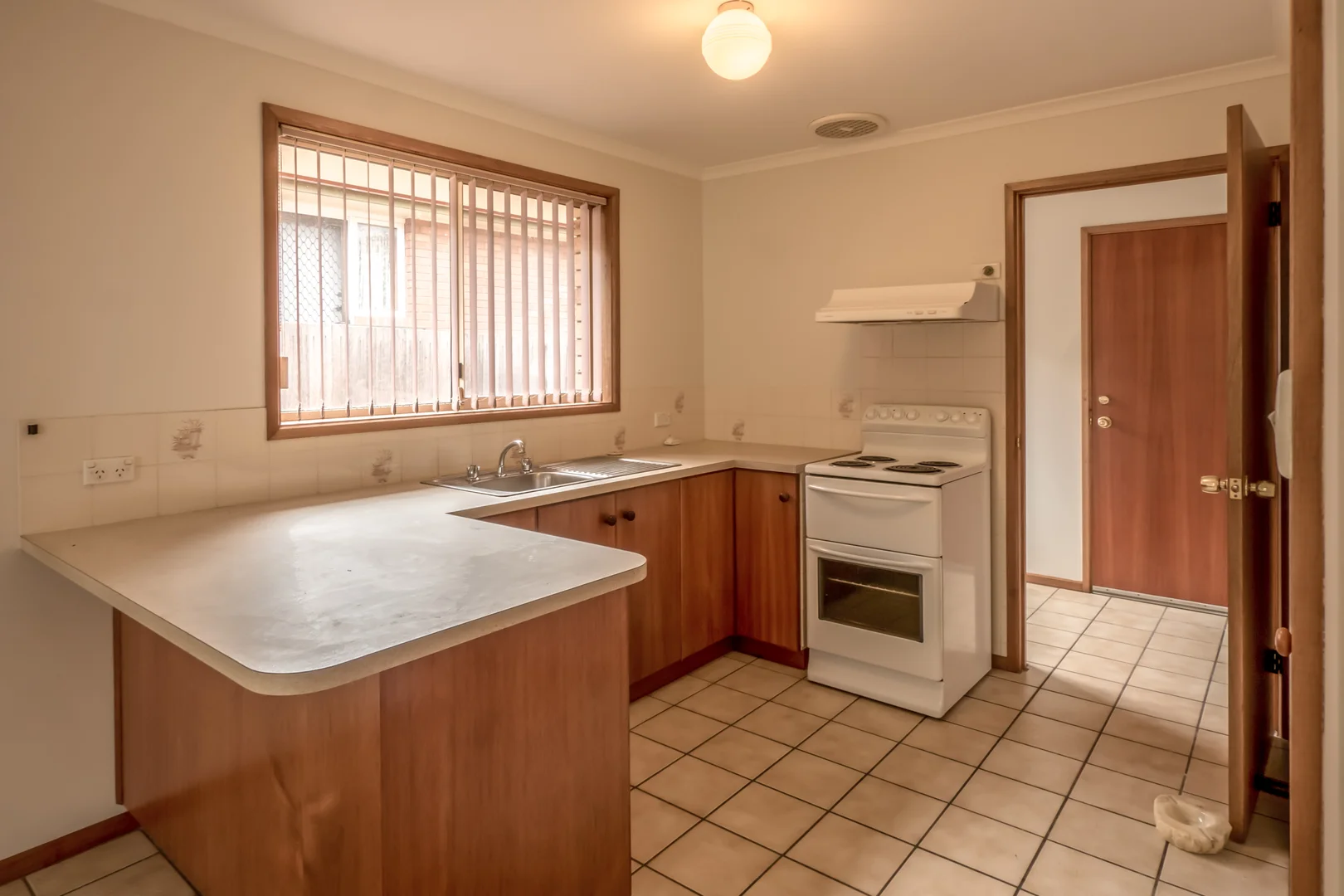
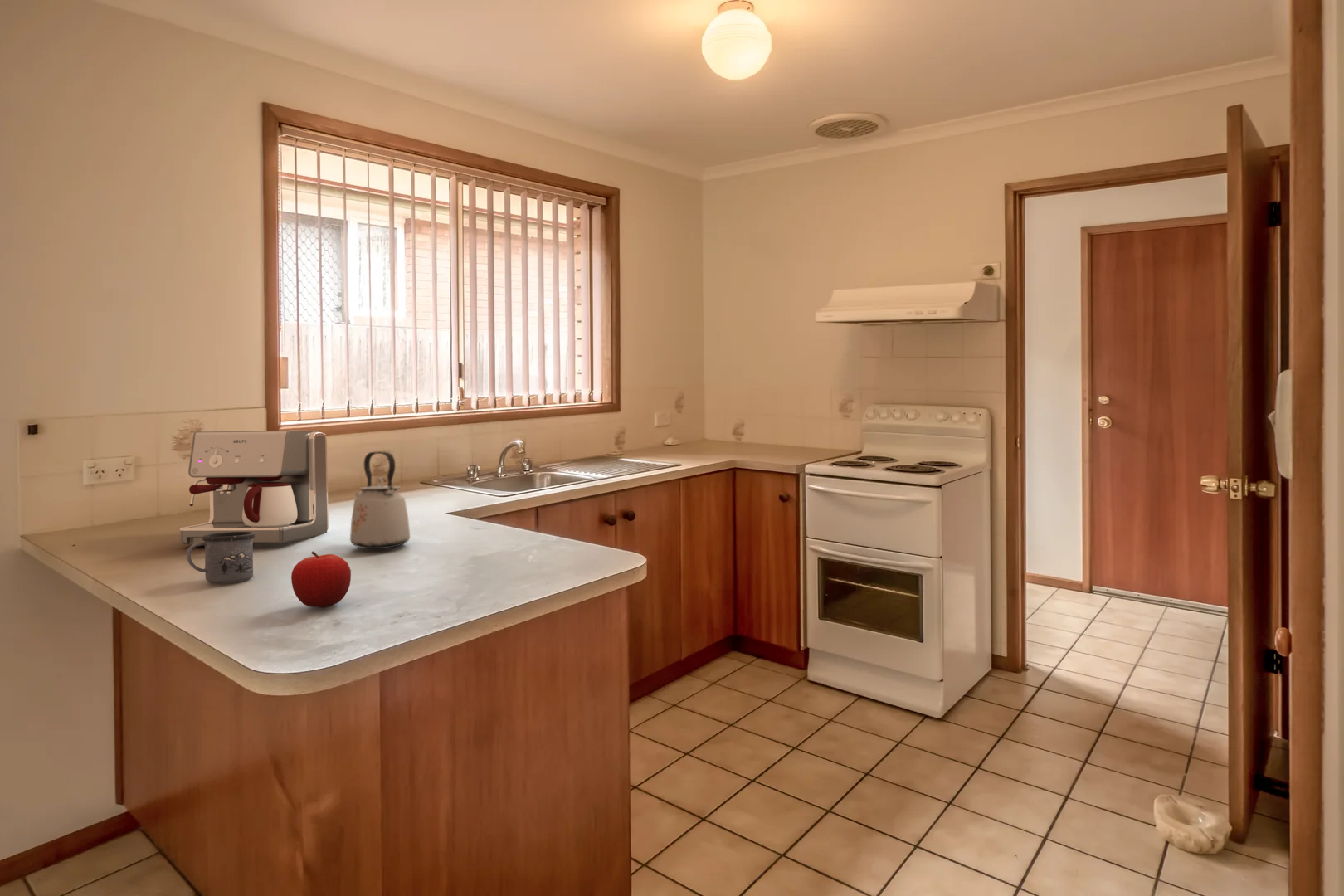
+ kettle (374, 499)
+ mug (221, 558)
+ coffee maker (256, 485)
+ fruit (321, 578)
